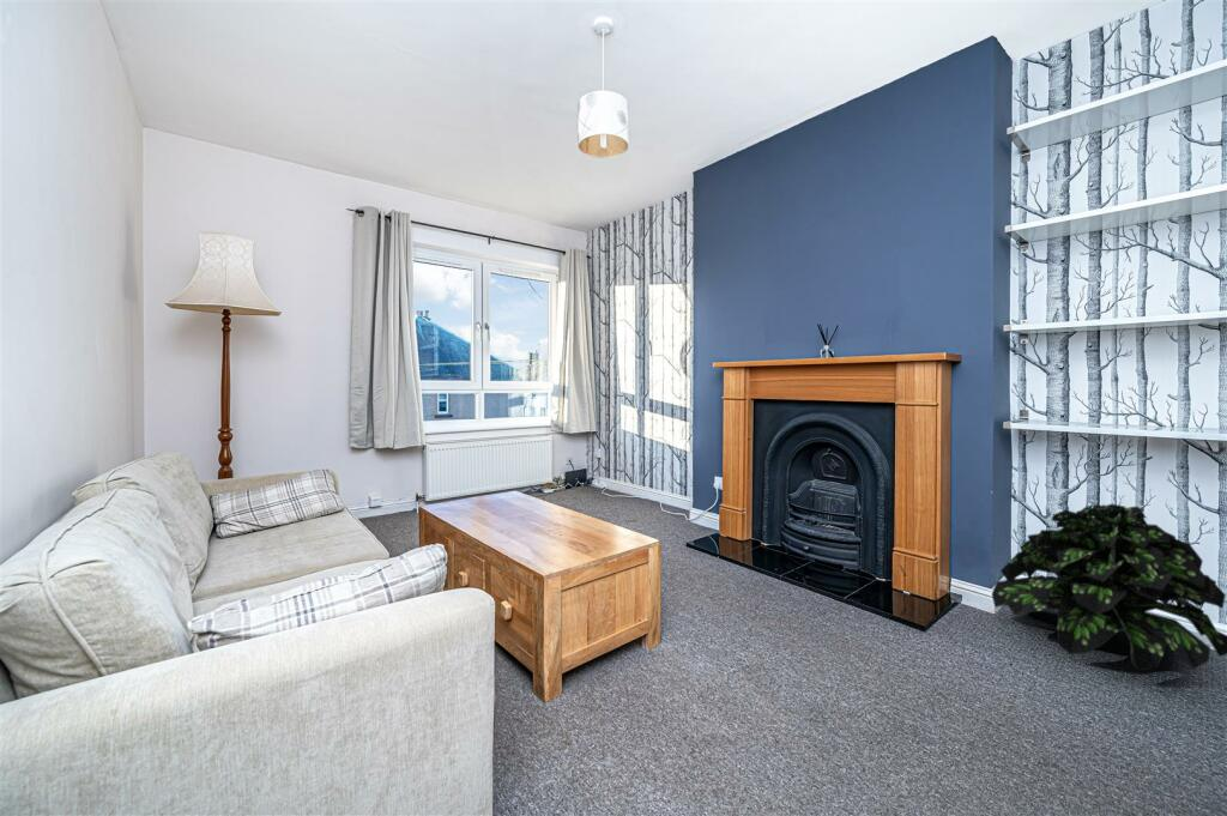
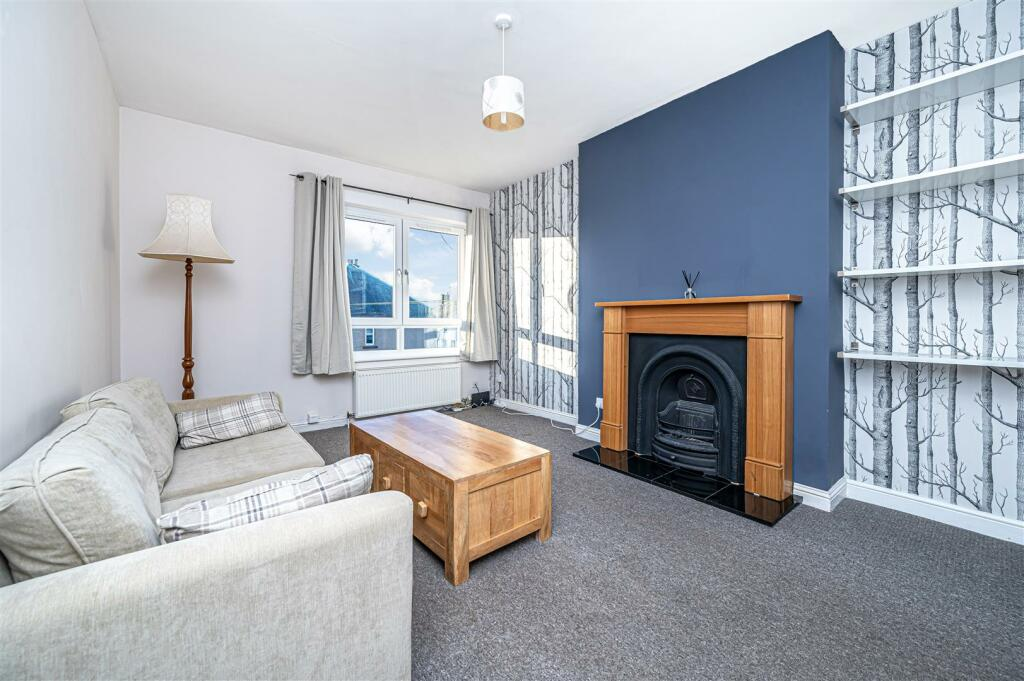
- potted plant (1099, 570)
